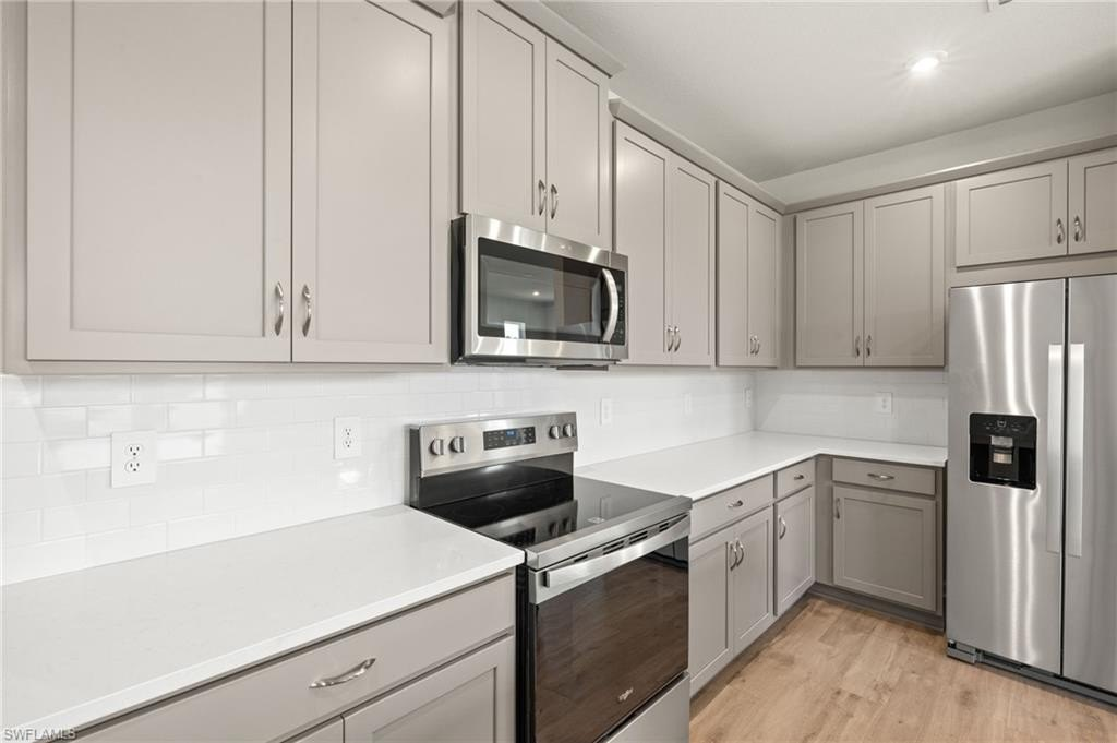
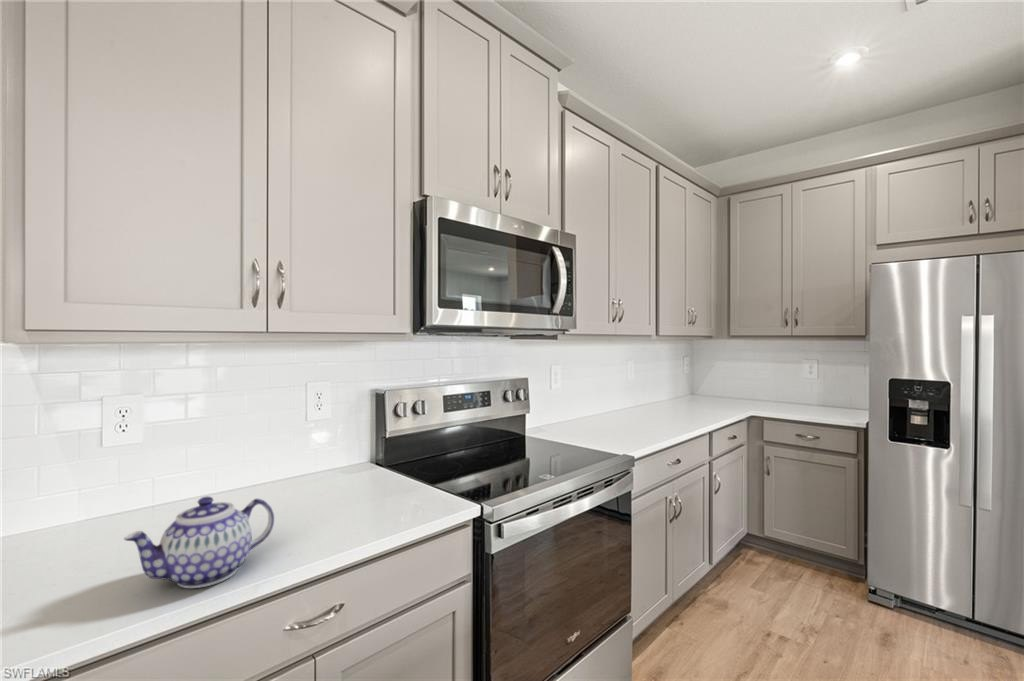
+ teapot (206, 536)
